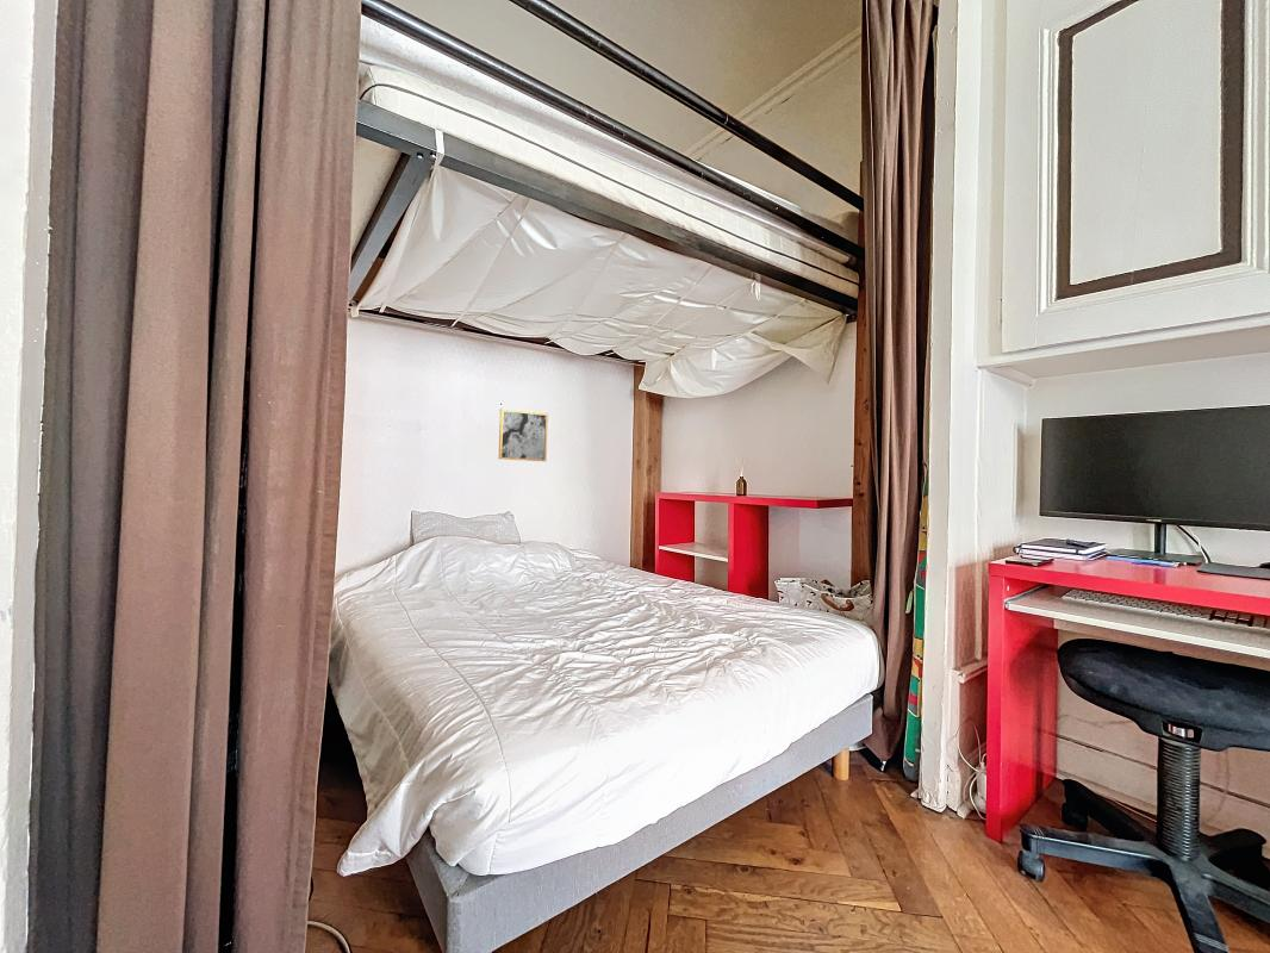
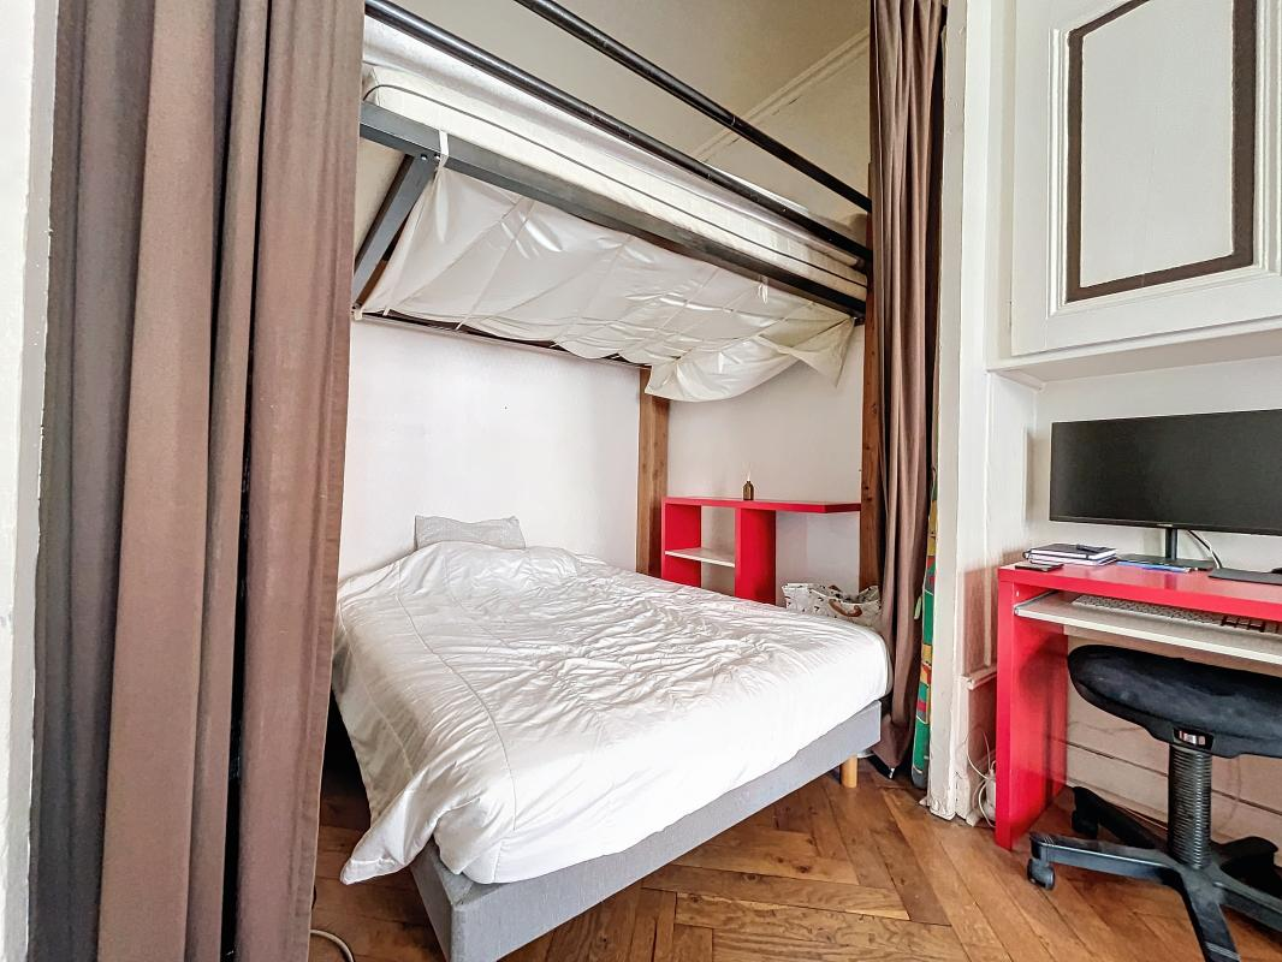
- wall art (523, 435)
